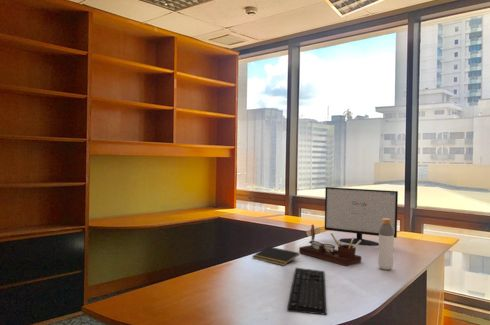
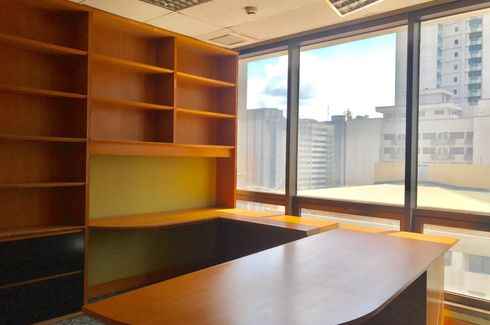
- keyboard (308, 286)
- notepad (275, 255)
- computer monitor (360, 215)
- desk organizer (329, 244)
- bottle (386, 243)
